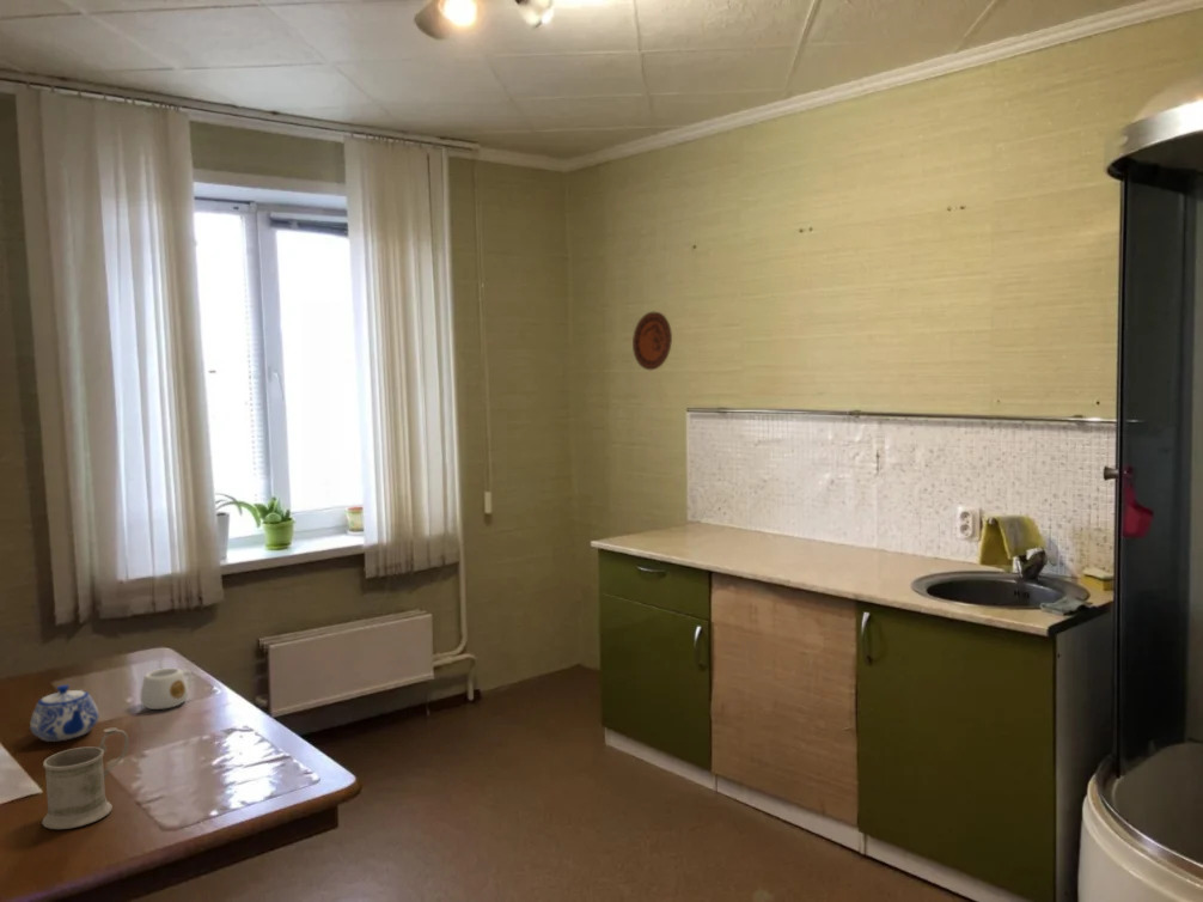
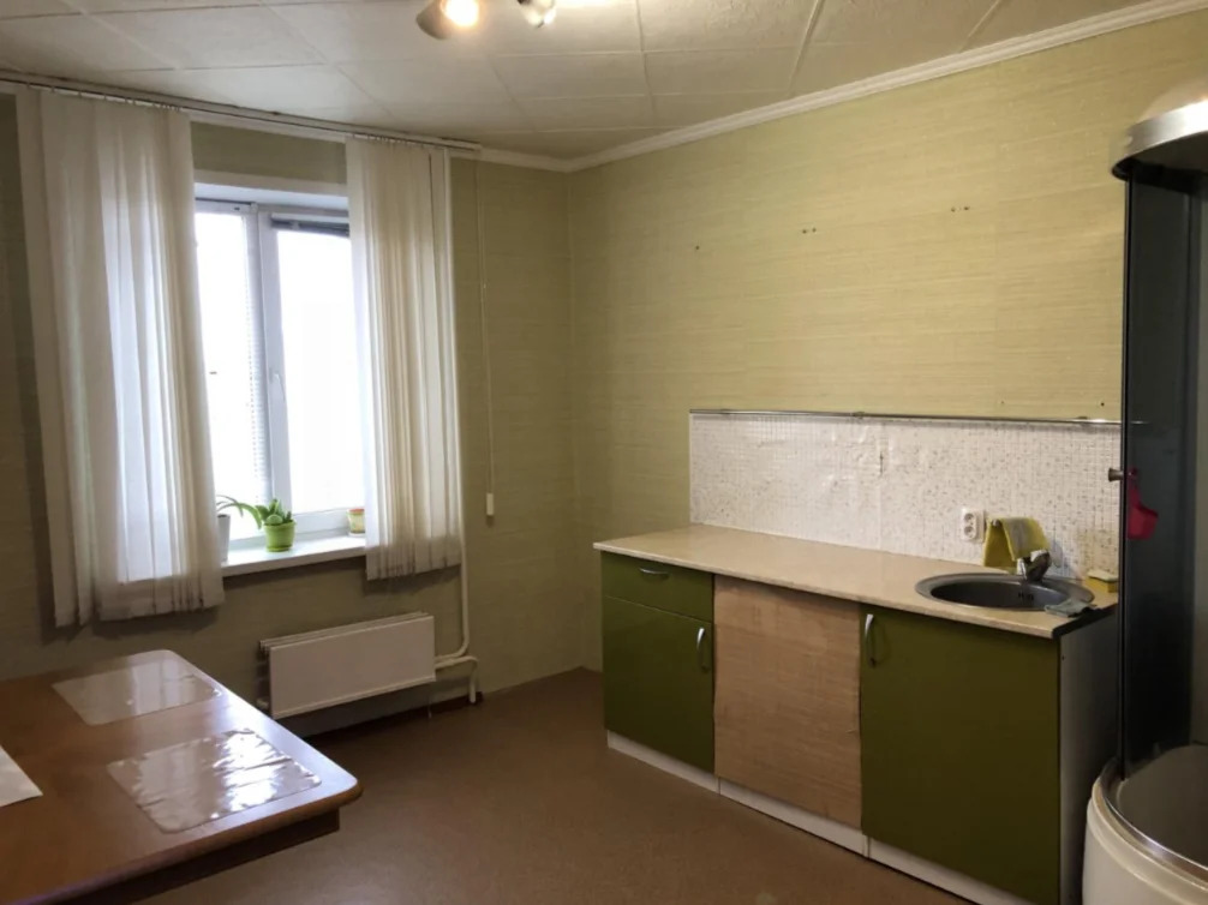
- mug (169, 685)
- mug (88, 773)
- decorative plate (652, 341)
- teapot (66, 711)
